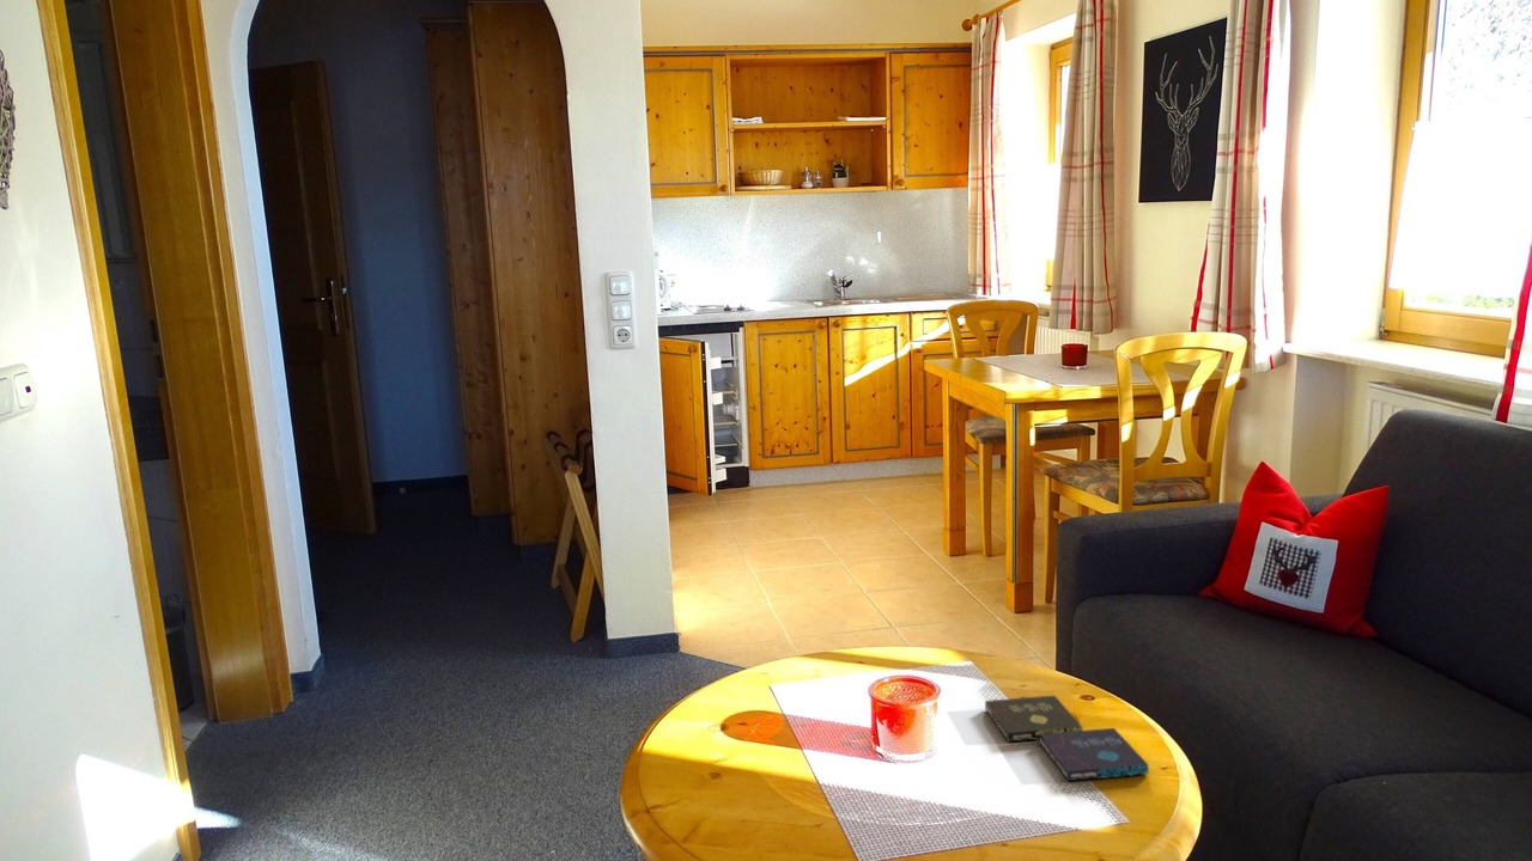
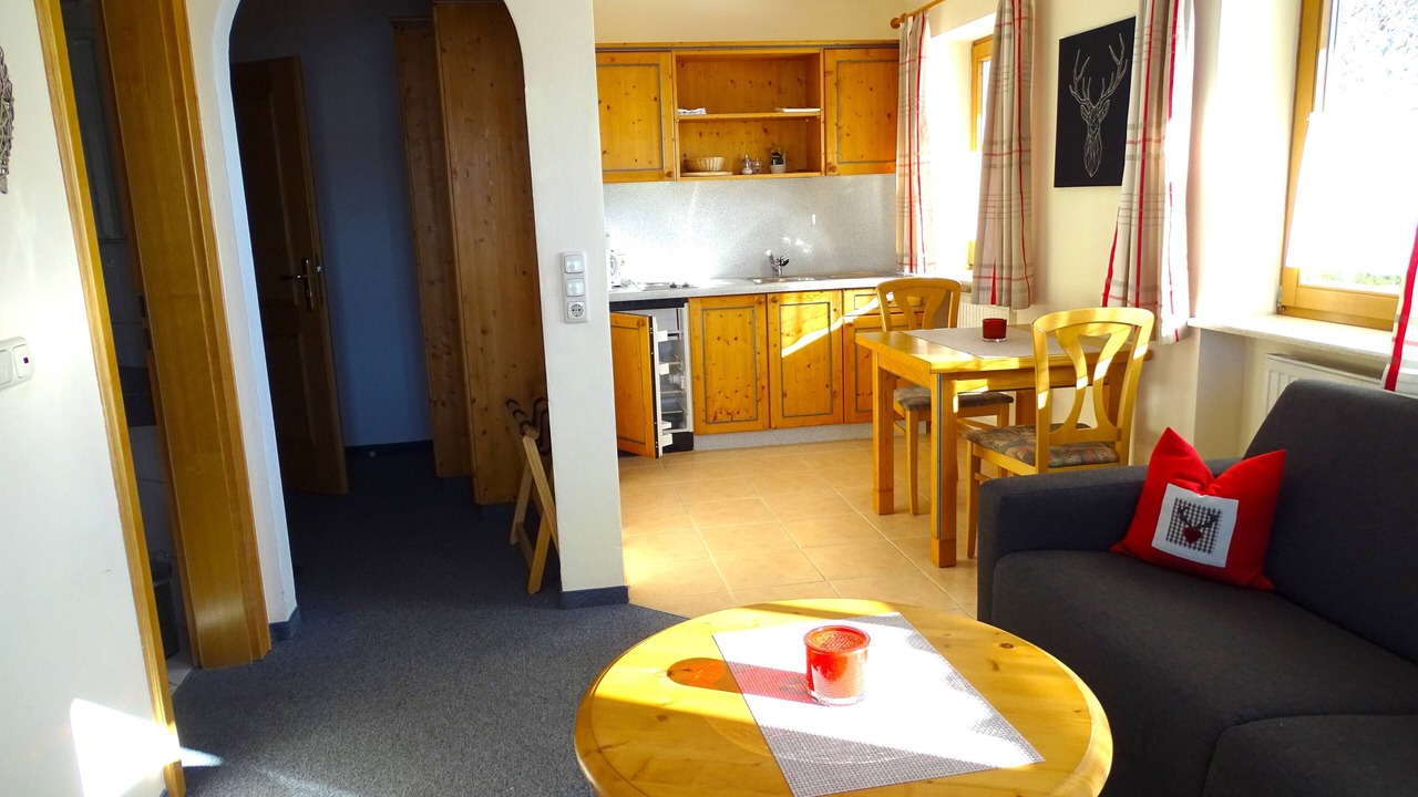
- music album box set (1060, 734)
